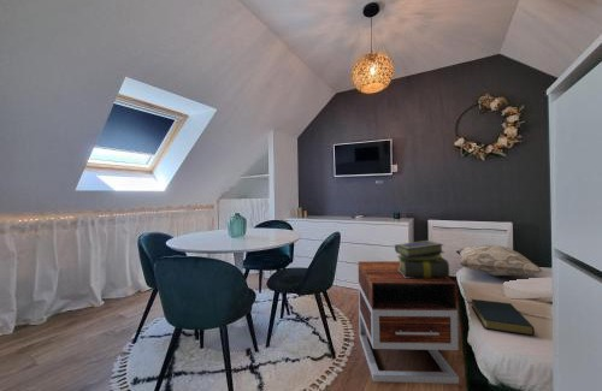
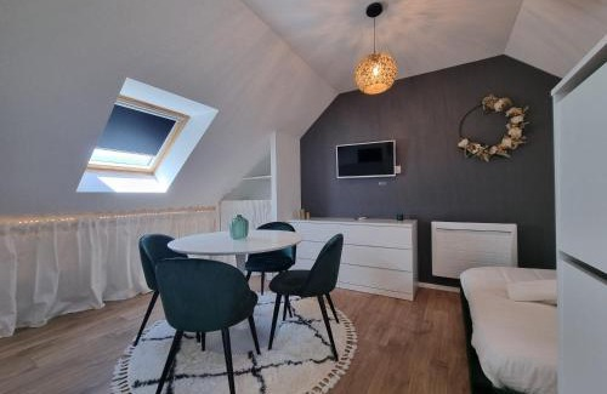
- nightstand (401, 314)
- stack of books (420, 257)
- hardback book (498, 315)
- decorative pillow (492, 259)
